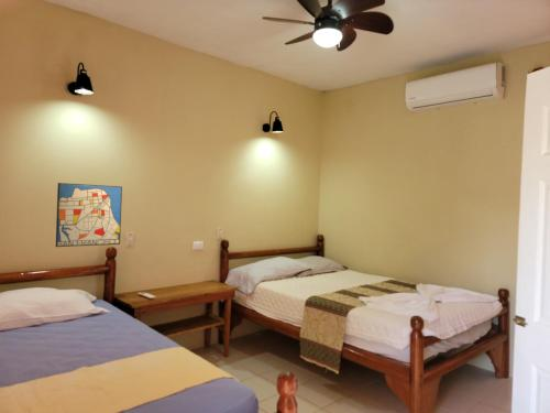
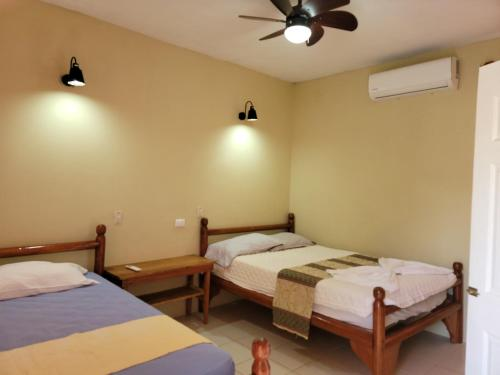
- wall art (90, 215)
